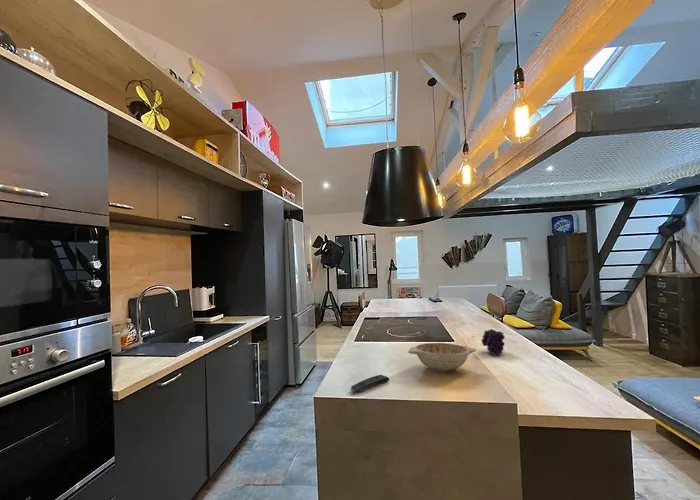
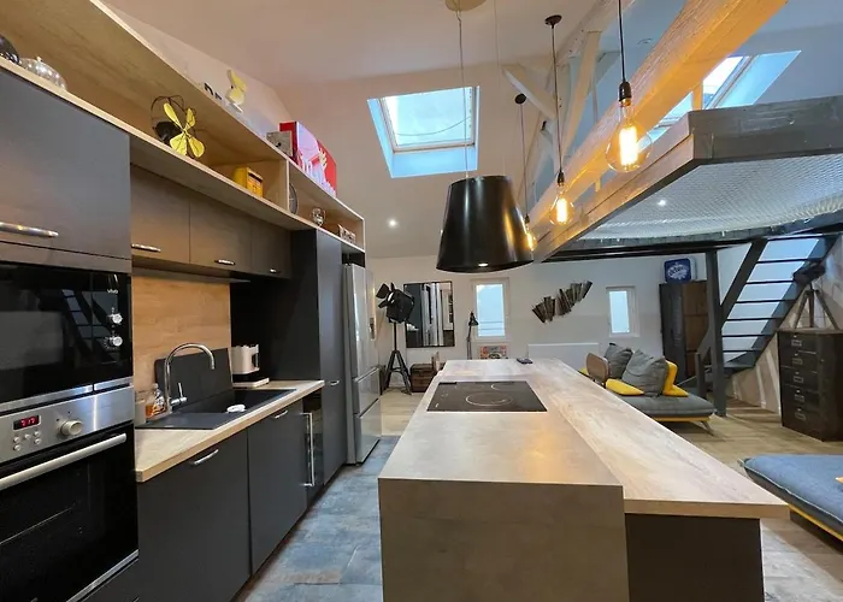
- remote control (369, 383)
- fruit (494, 340)
- decorative bowl (442, 357)
